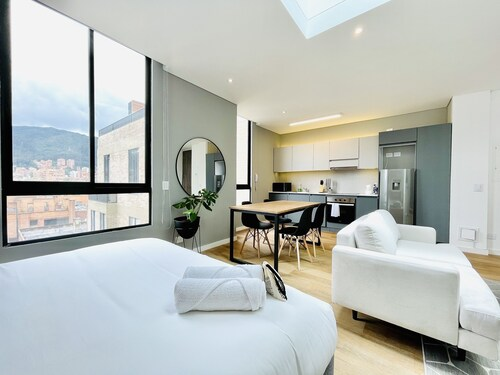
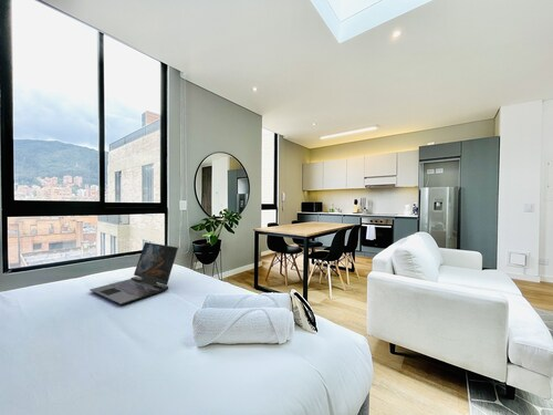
+ laptop (136, 269)
